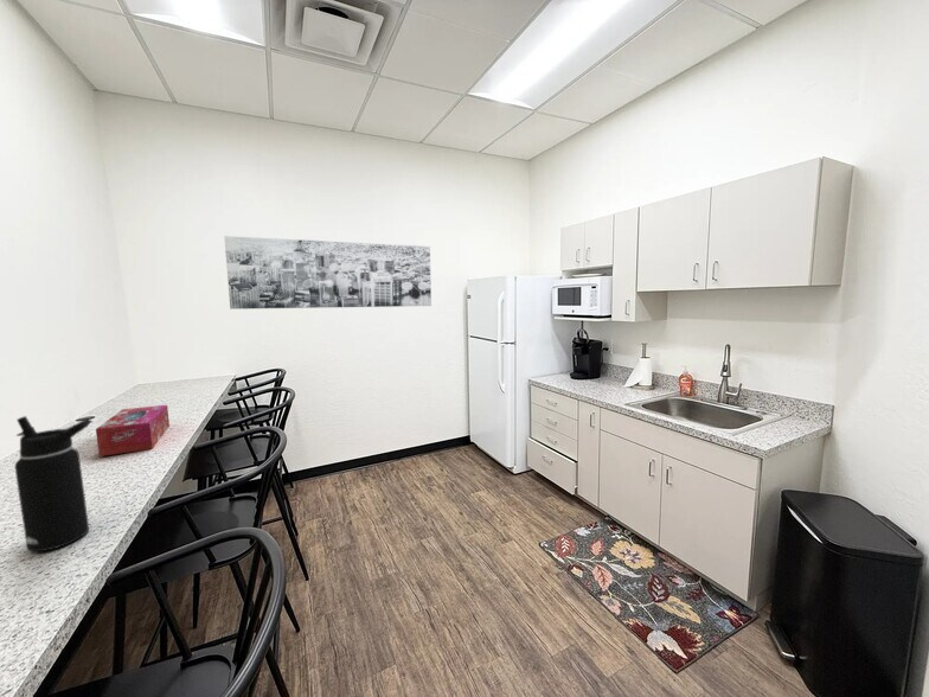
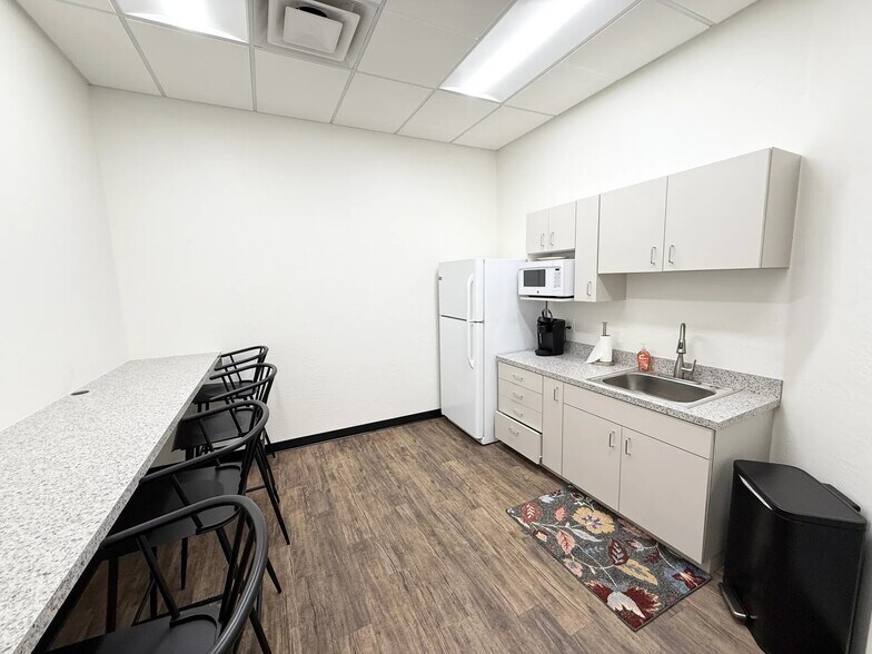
- wall art (339, 275)
- tissue box (136, 428)
- water bottle (59, 477)
